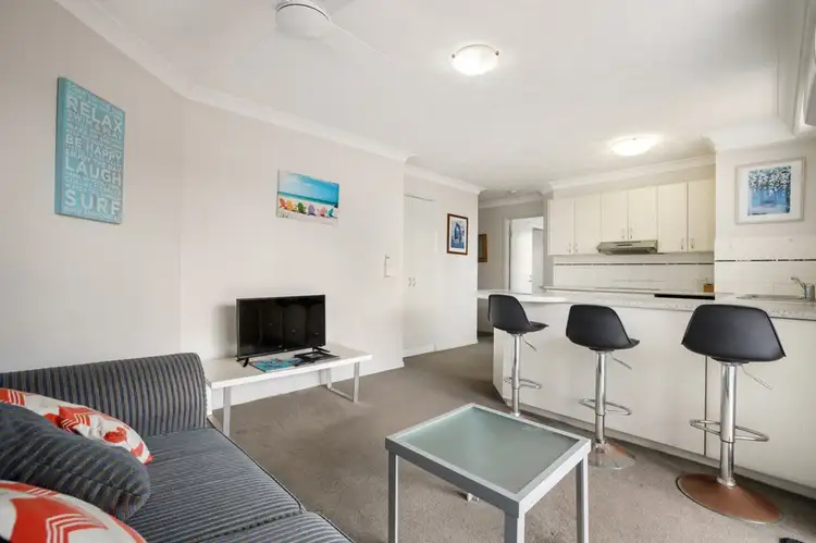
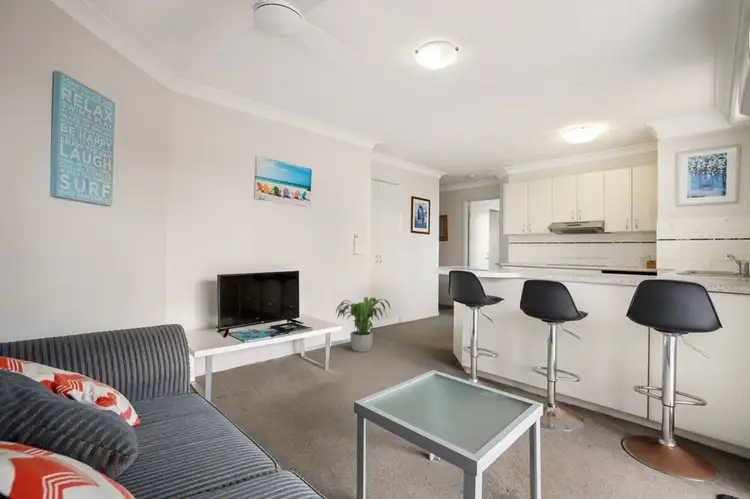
+ potted plant (363, 323)
